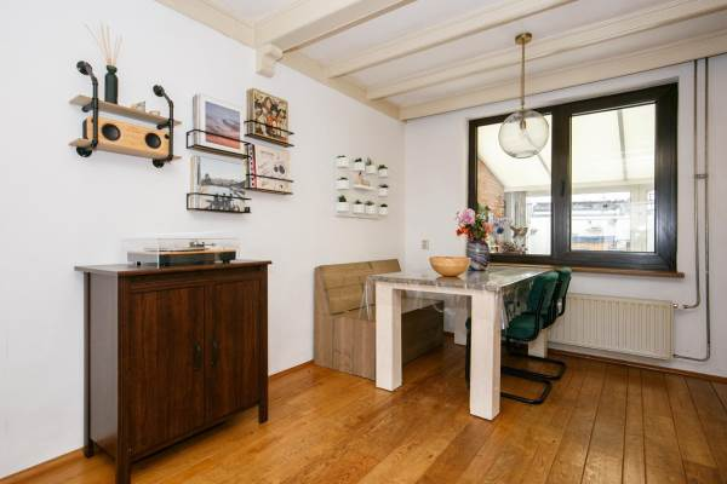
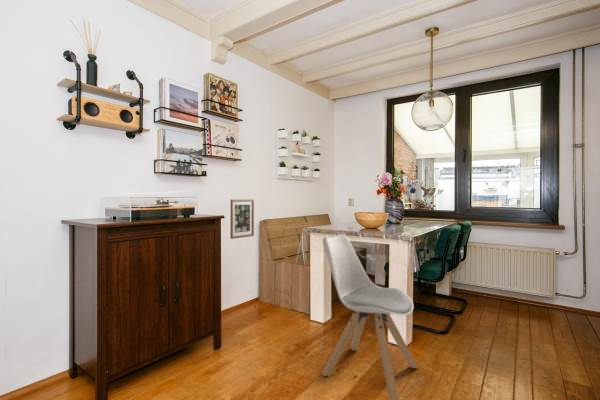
+ wall art (242, 218)
+ chair (367, 304)
